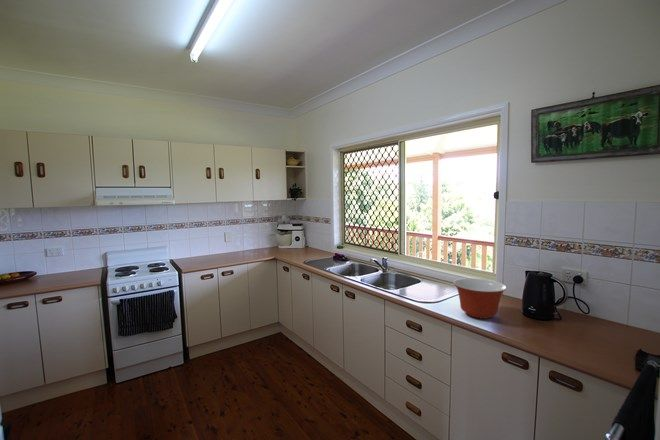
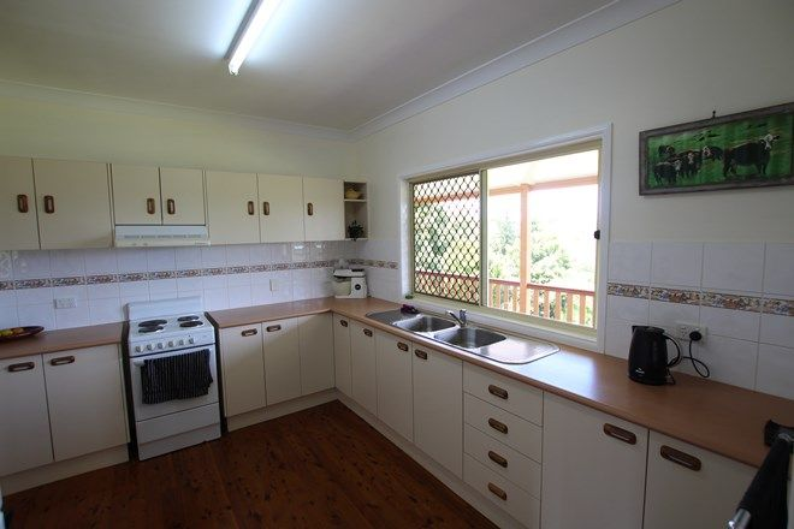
- mixing bowl (478, 299)
